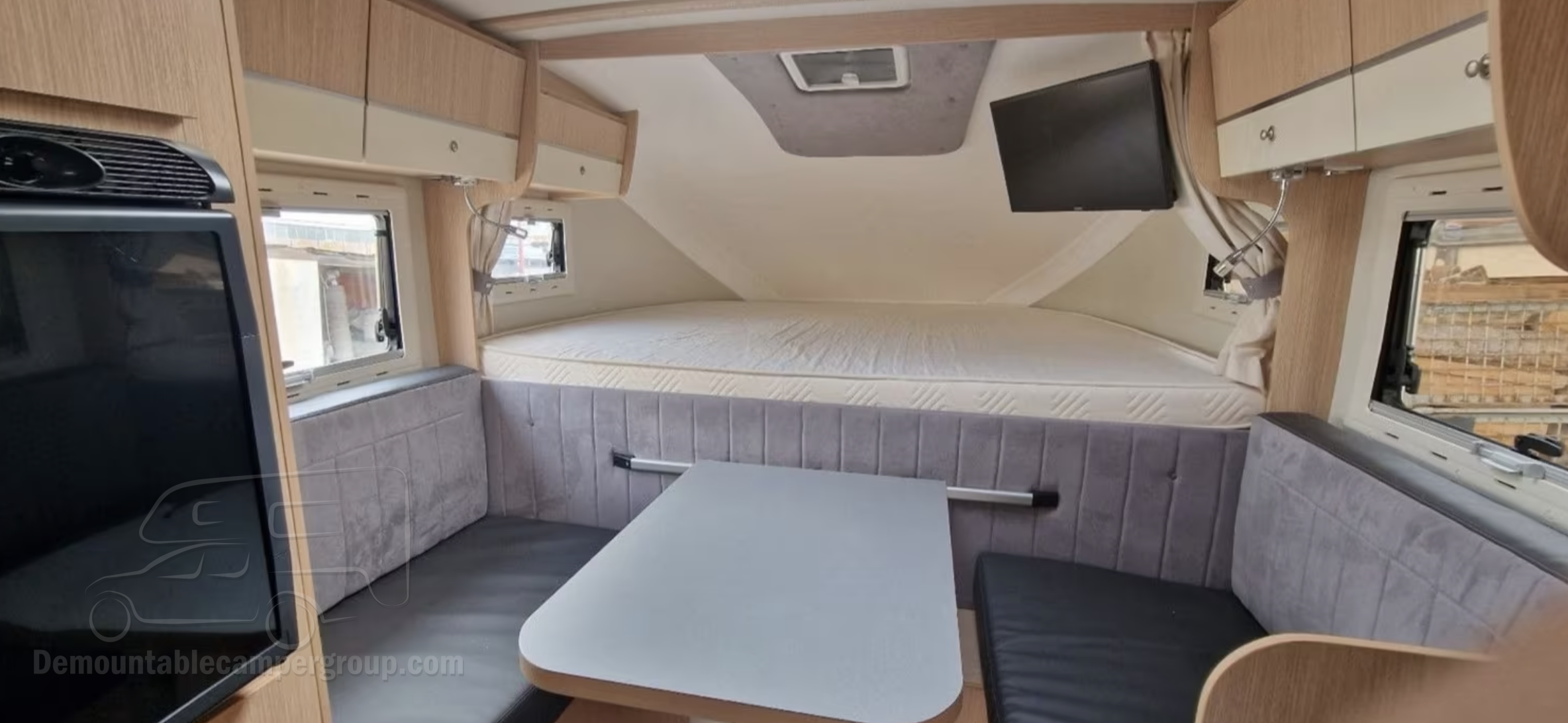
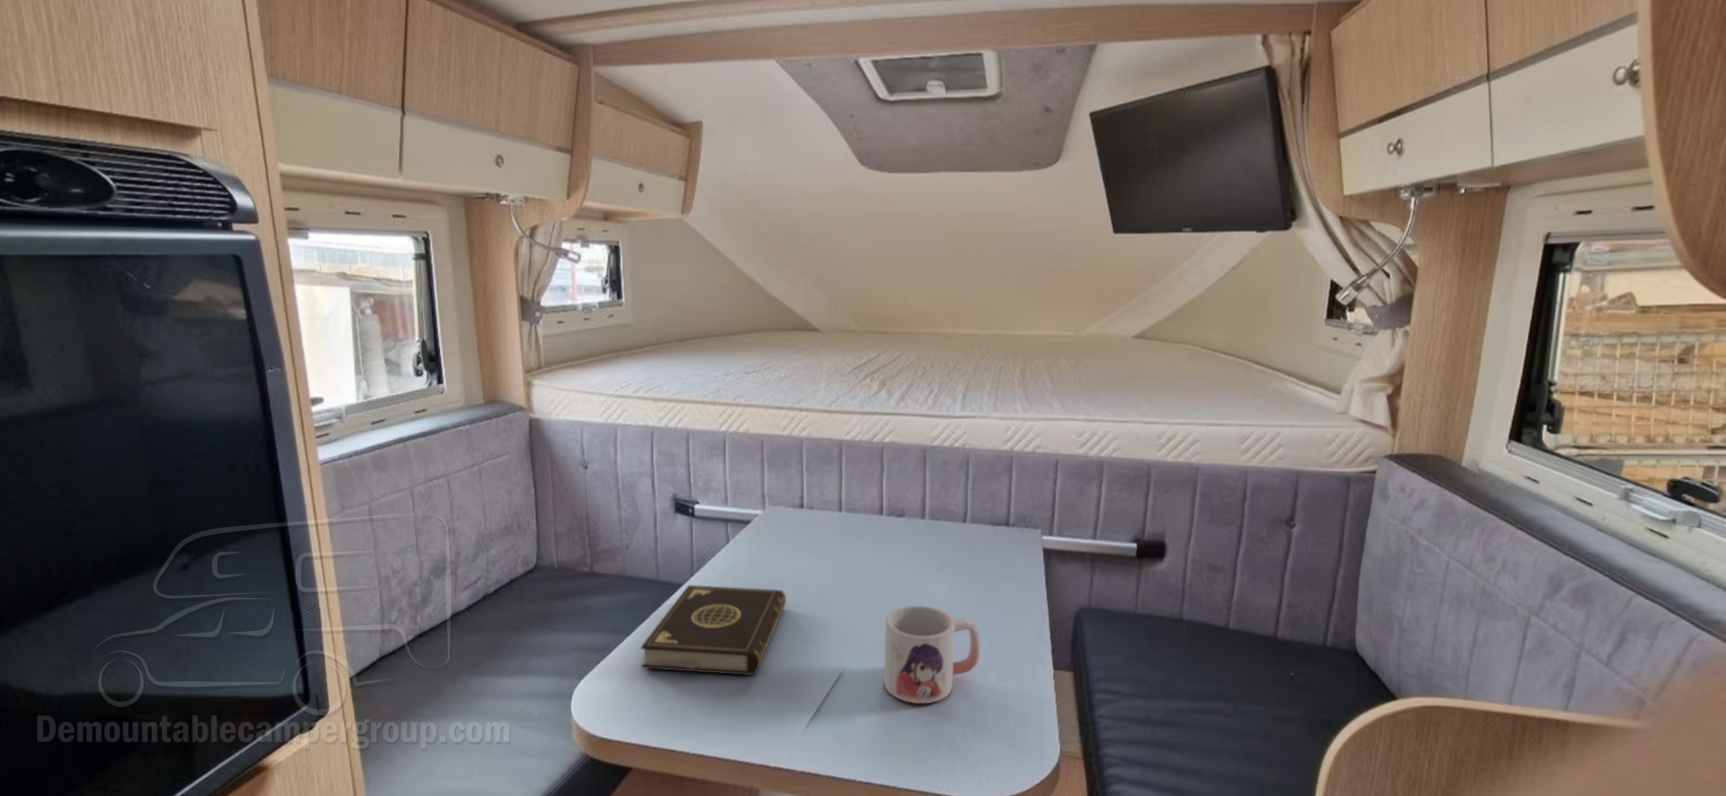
+ mug (932, 651)
+ book (720, 625)
